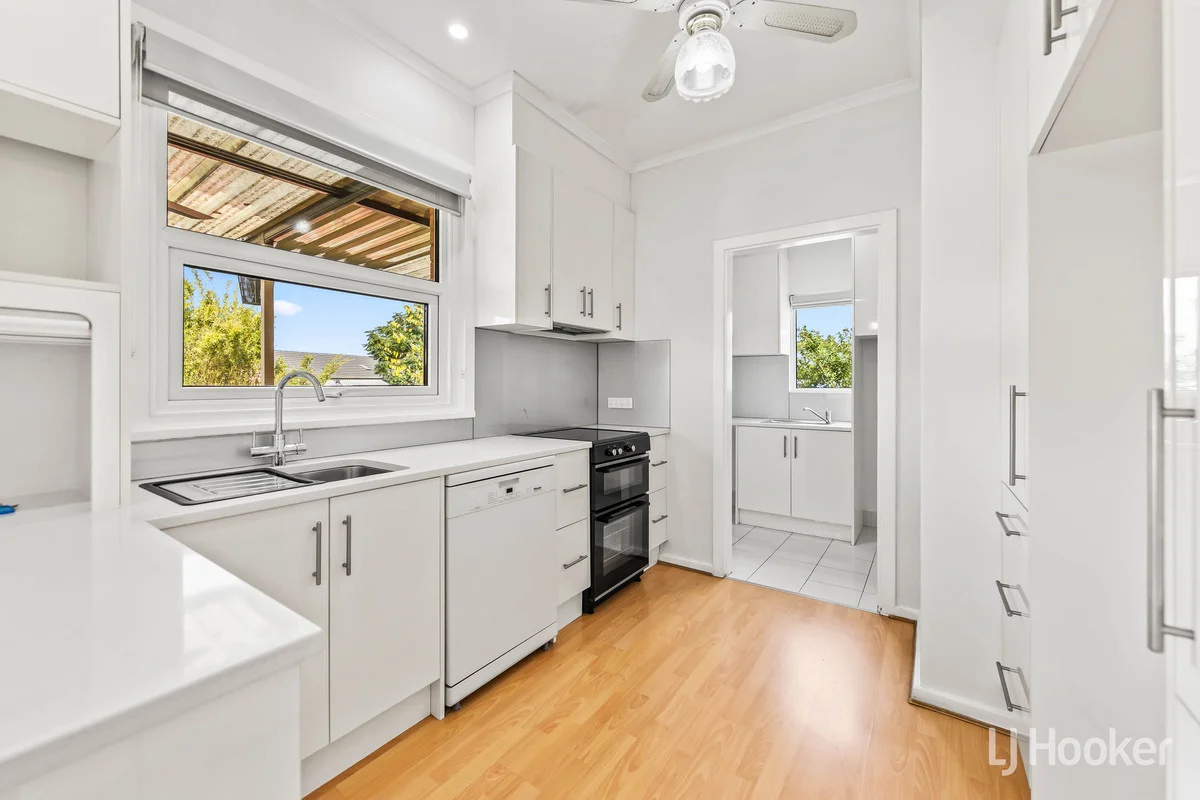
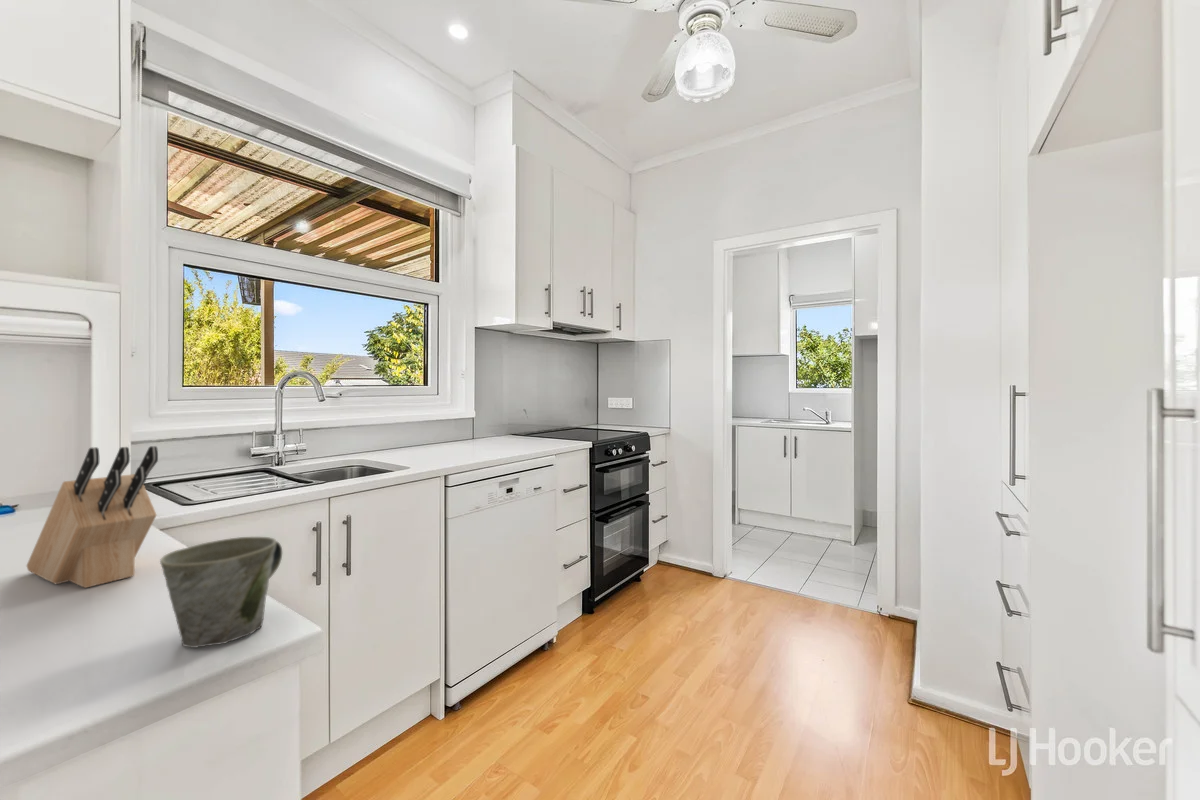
+ knife block (95, 509)
+ mug (228, 586)
